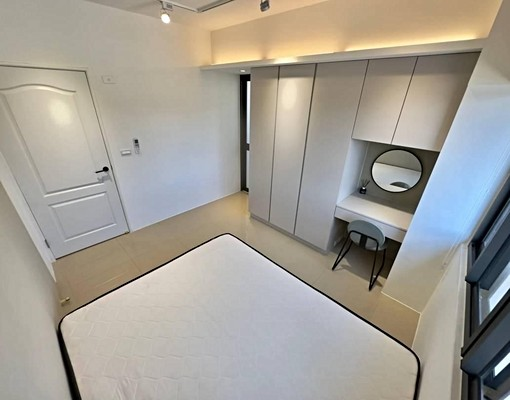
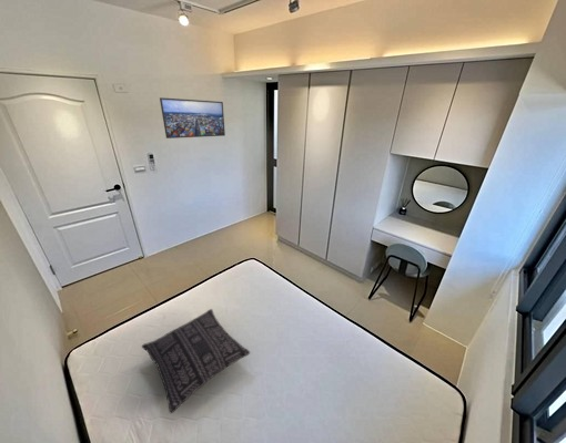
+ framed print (195, 119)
+ pillow (195, 349)
